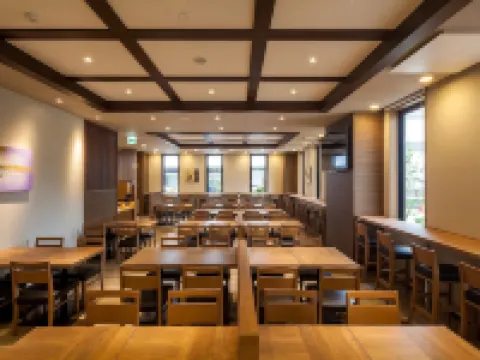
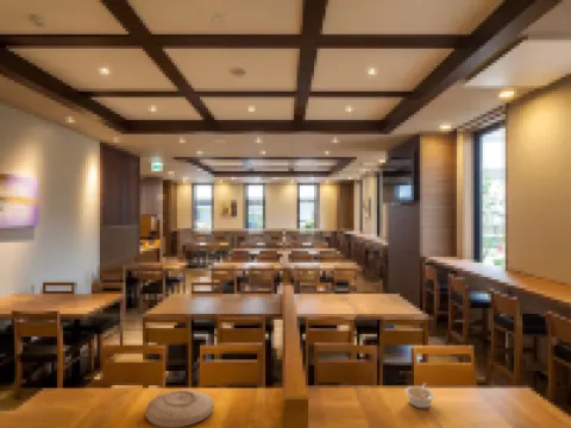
+ legume (419, 396)
+ plate (180, 403)
